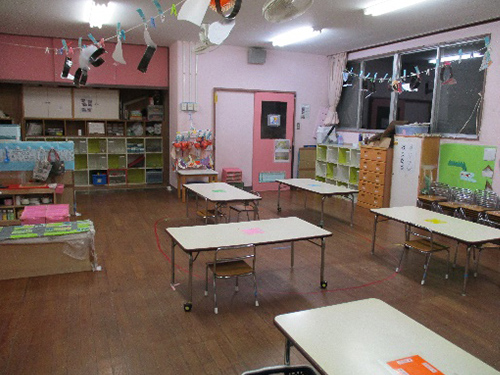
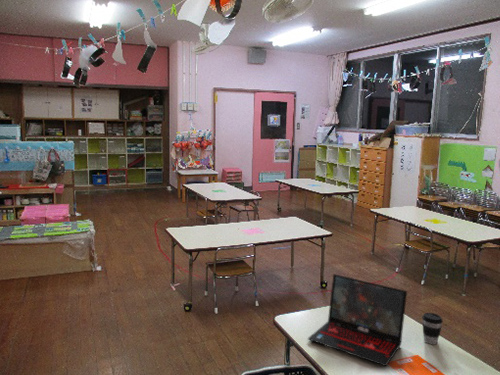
+ laptop (357, 316)
+ coffee cup (431, 328)
